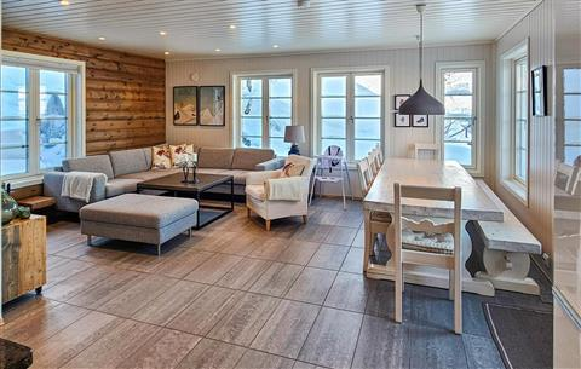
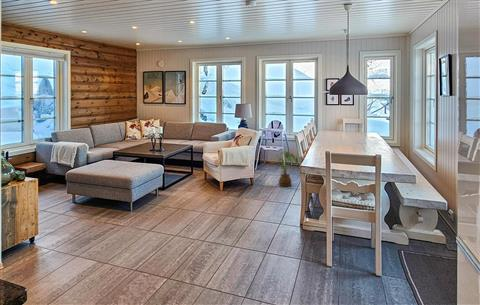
+ house plant (287, 168)
